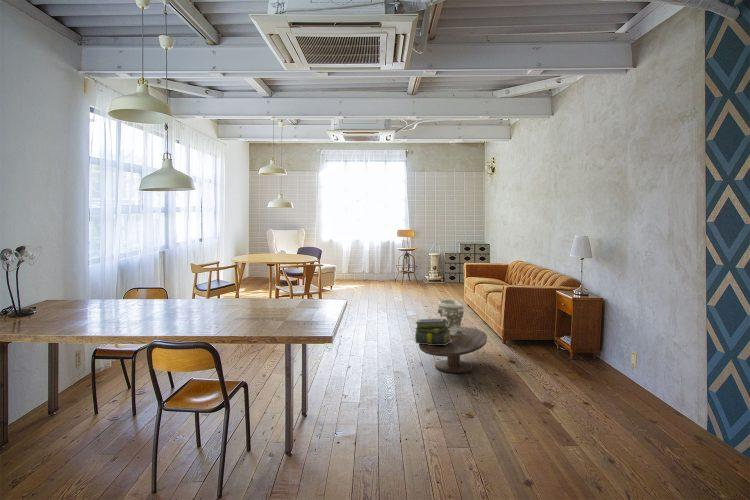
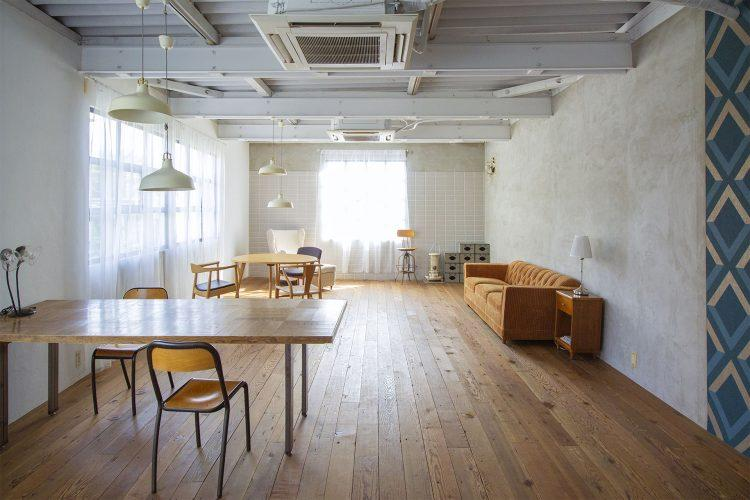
- decorative bowl (451, 316)
- coffee table (453, 353)
- stack of books (432, 330)
